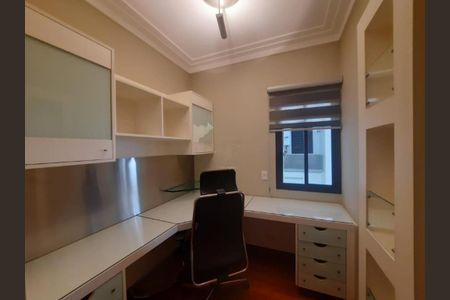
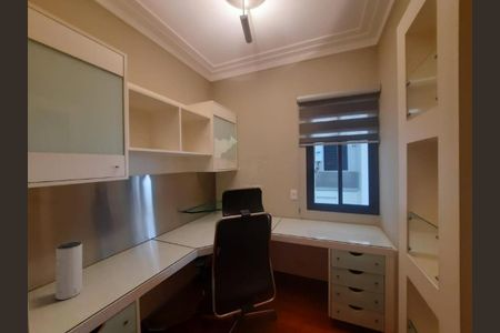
+ speaker (69, 269)
